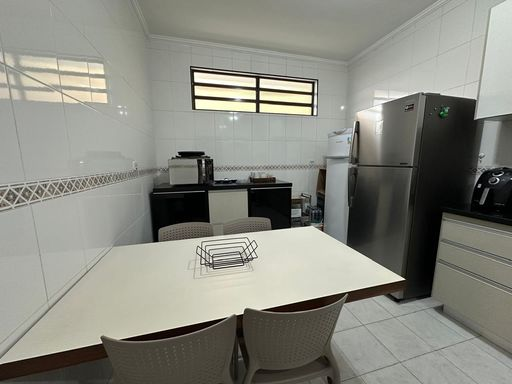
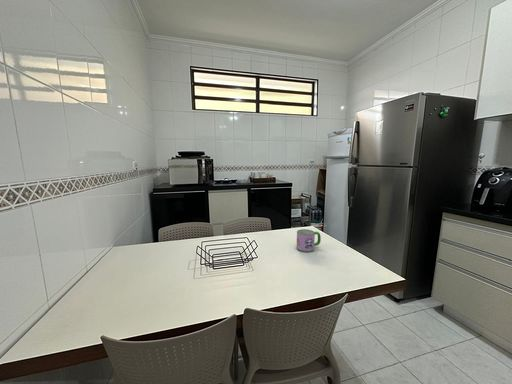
+ mug (308, 240)
